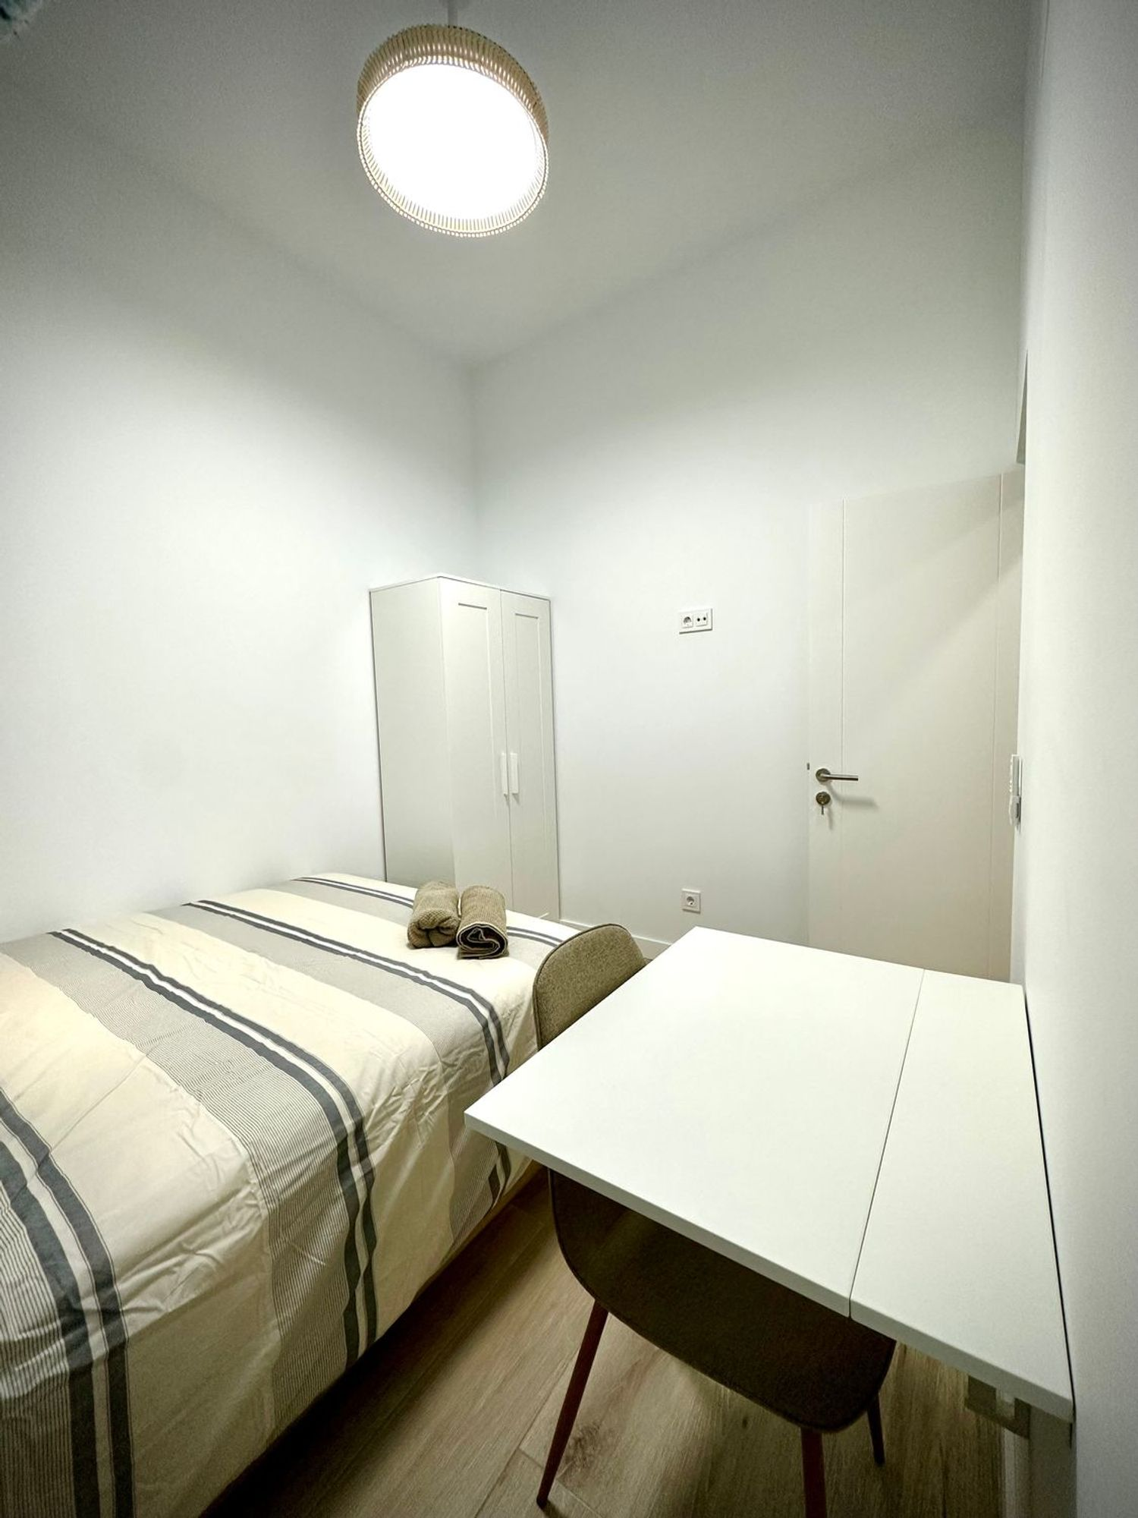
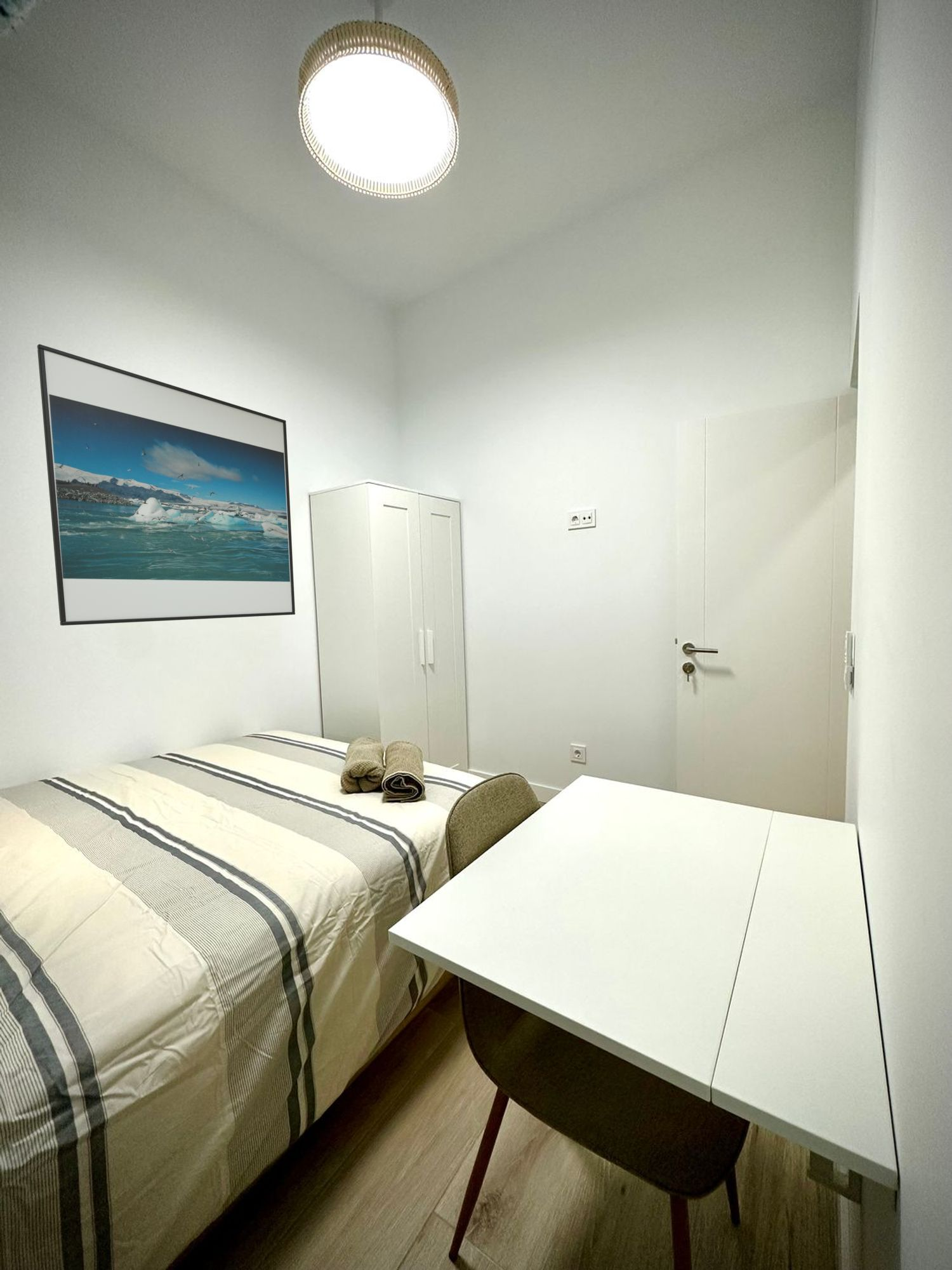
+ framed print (191, 506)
